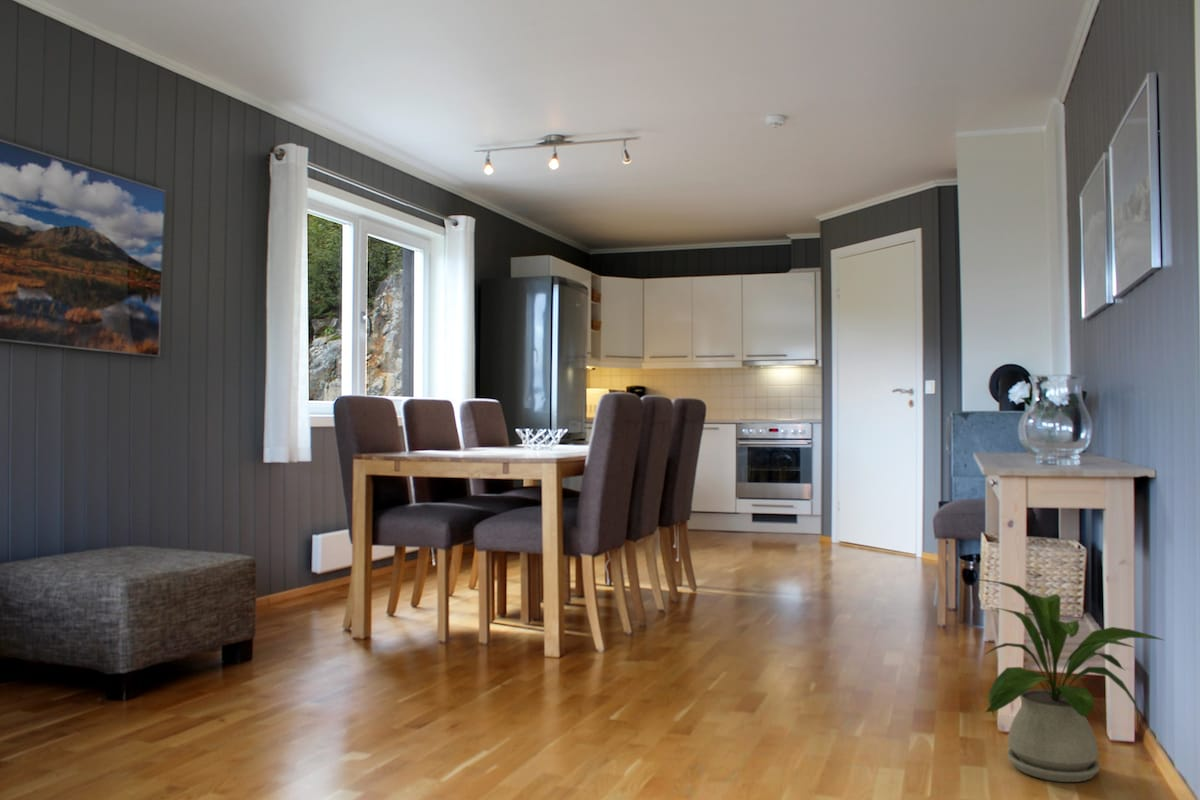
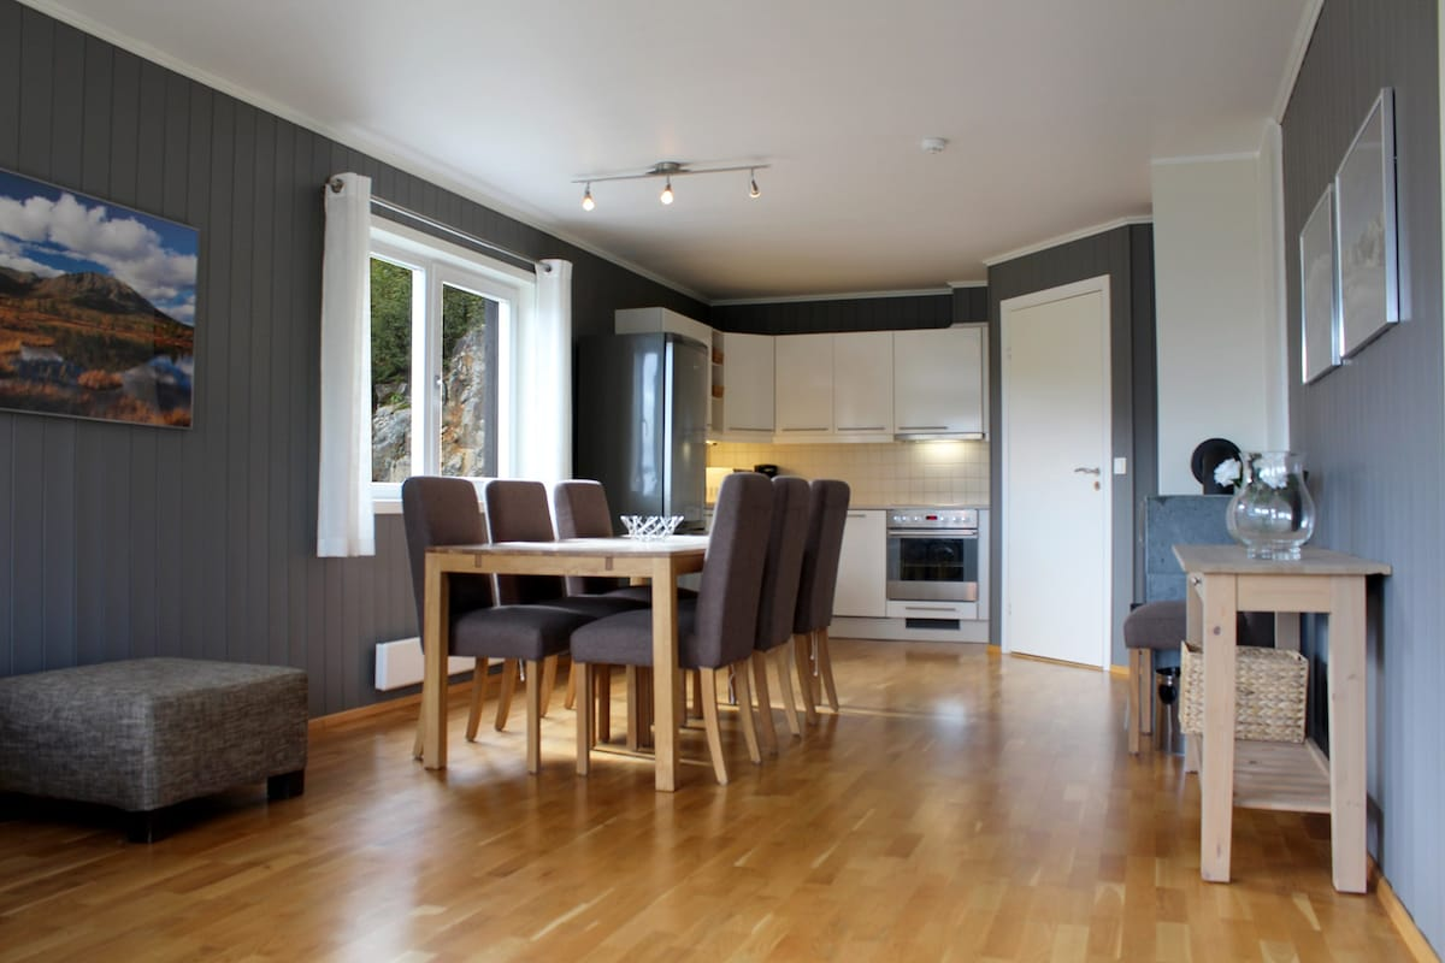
- house plant (1070, 675)
